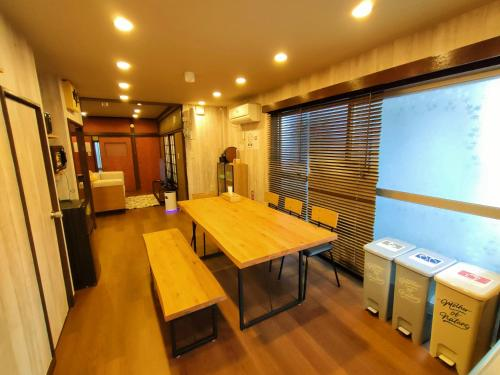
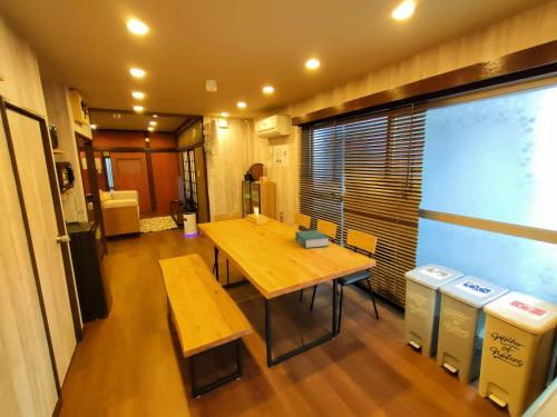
+ book (311, 238)
